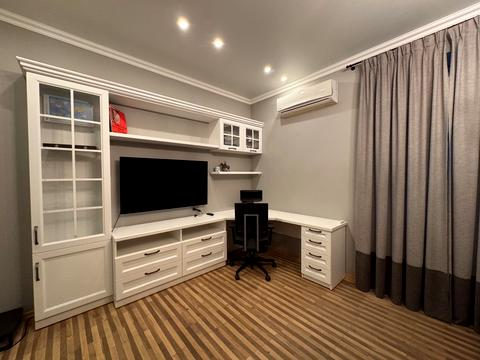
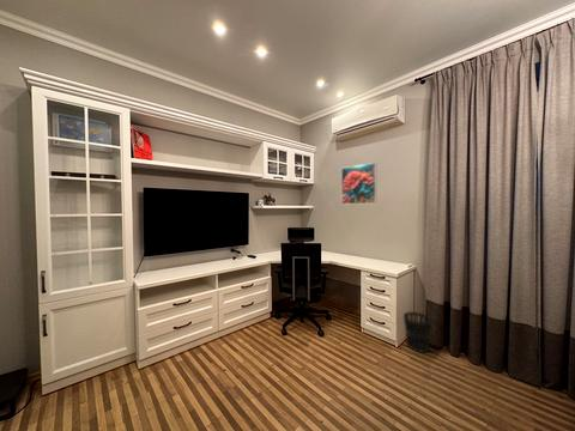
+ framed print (357, 184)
+ wastebasket (417, 332)
